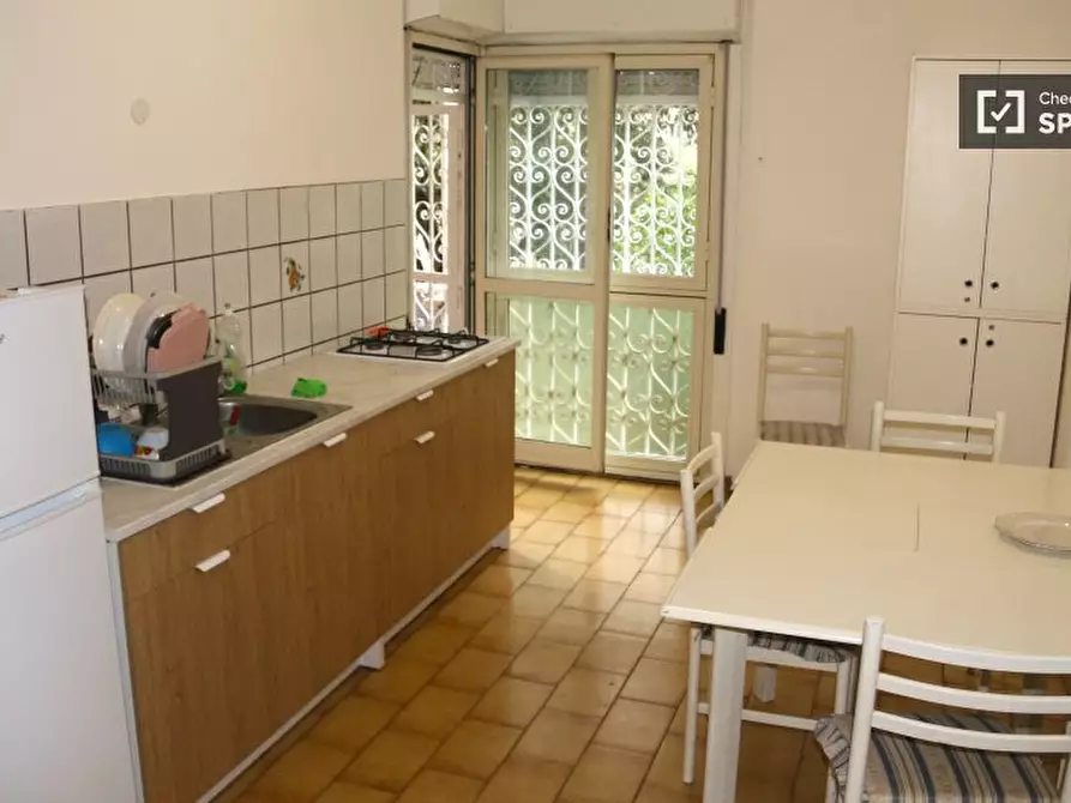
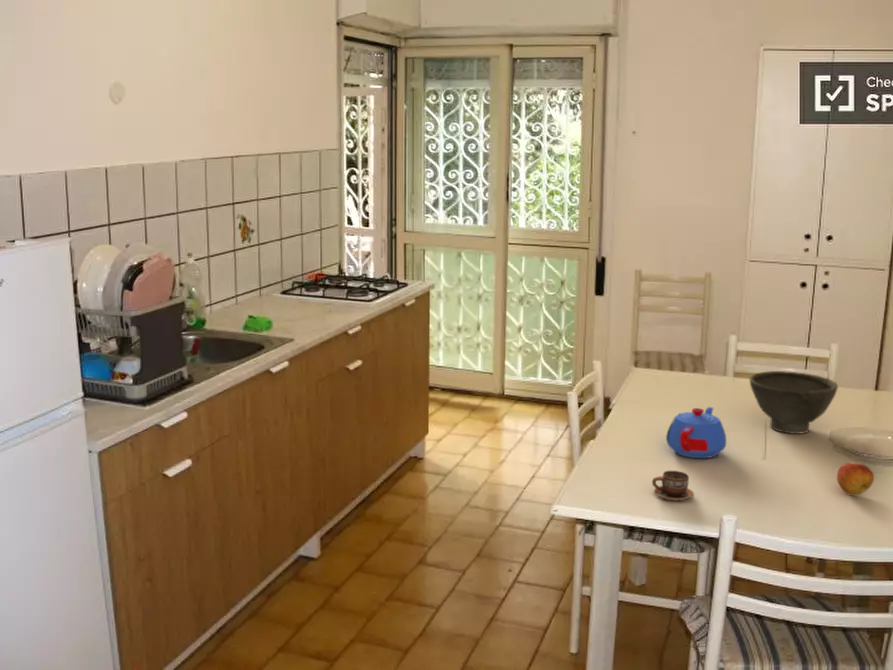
+ teapot (697, 430)
+ cup (673, 484)
+ bowl (791, 404)
+ fruit (854, 479)
